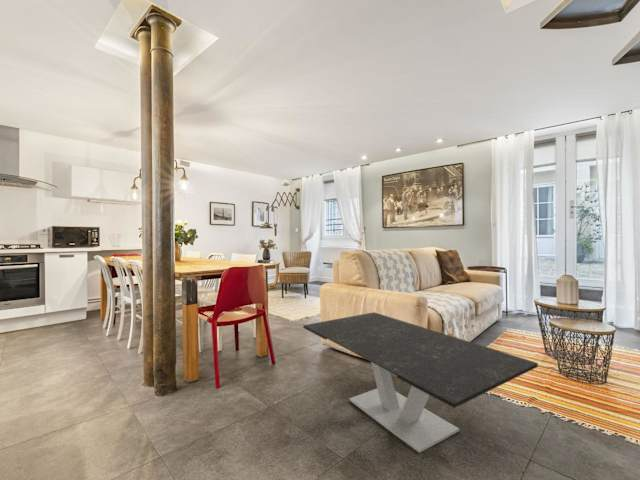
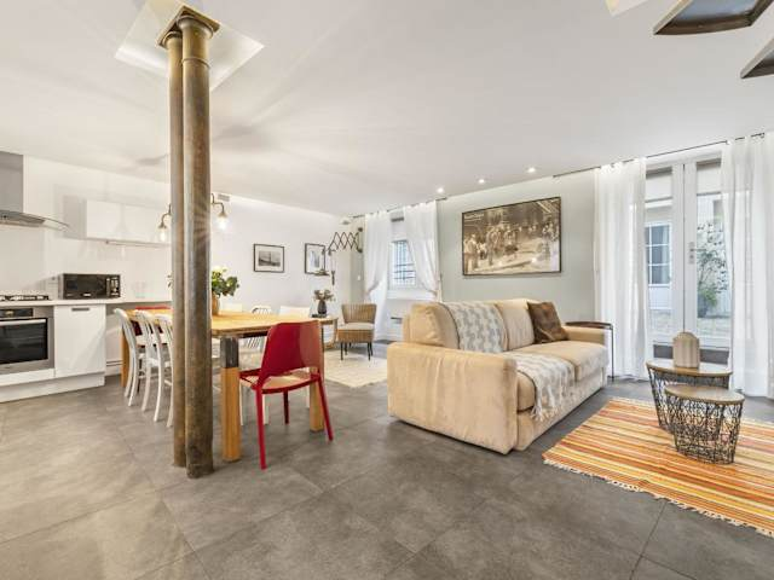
- coffee table (399, 377)
